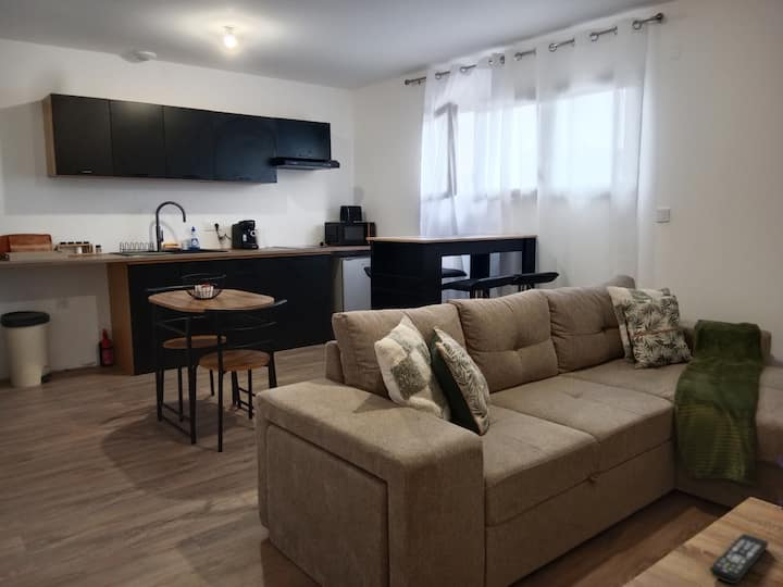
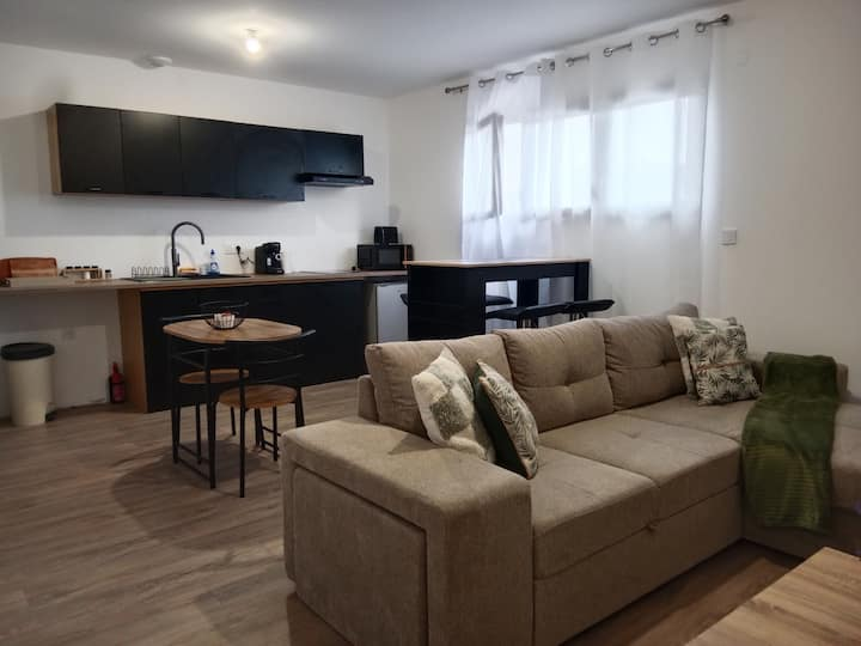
- remote control (739, 558)
